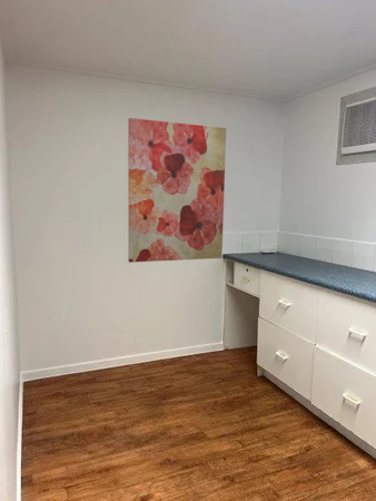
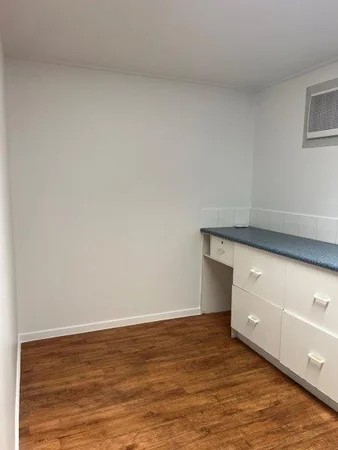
- wall art (178, 193)
